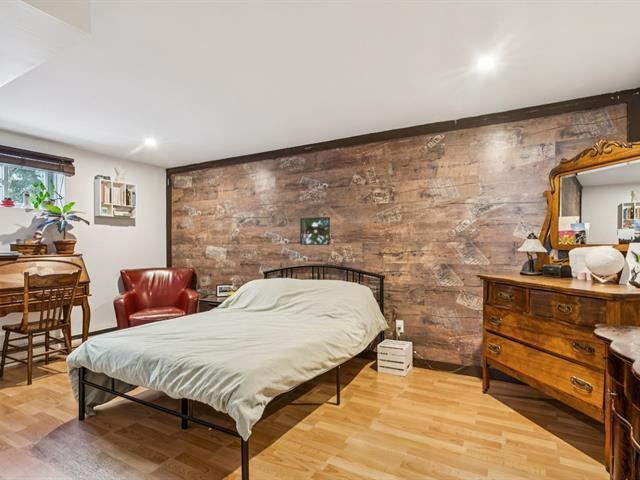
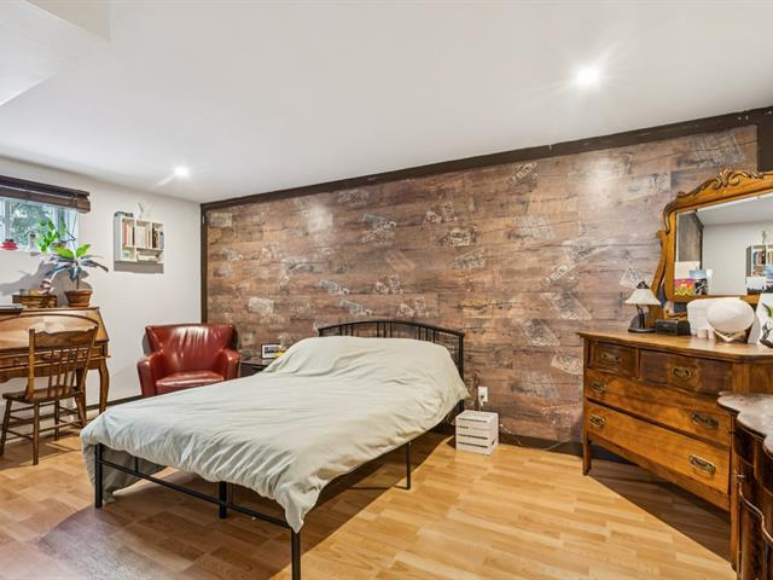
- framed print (314, 231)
